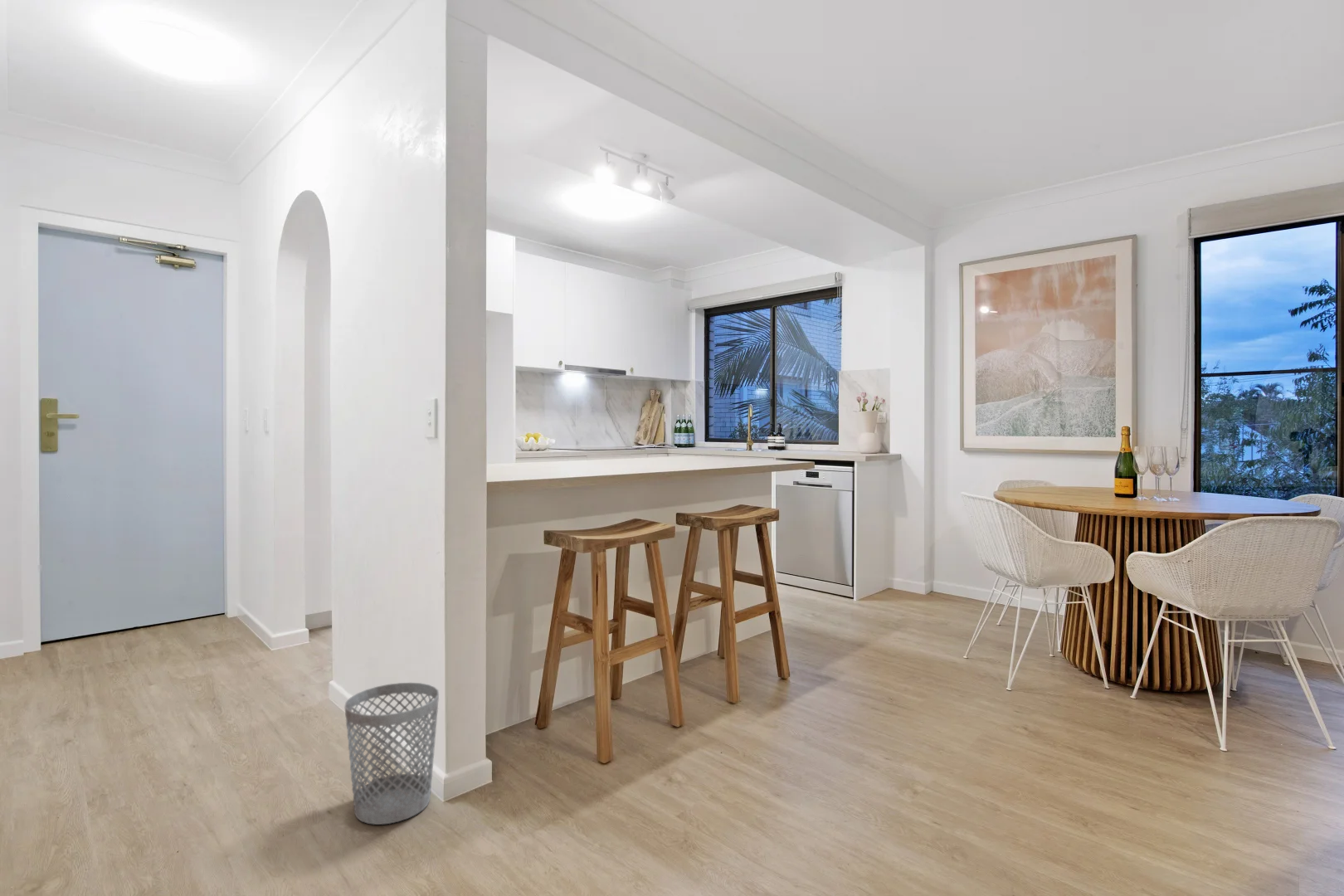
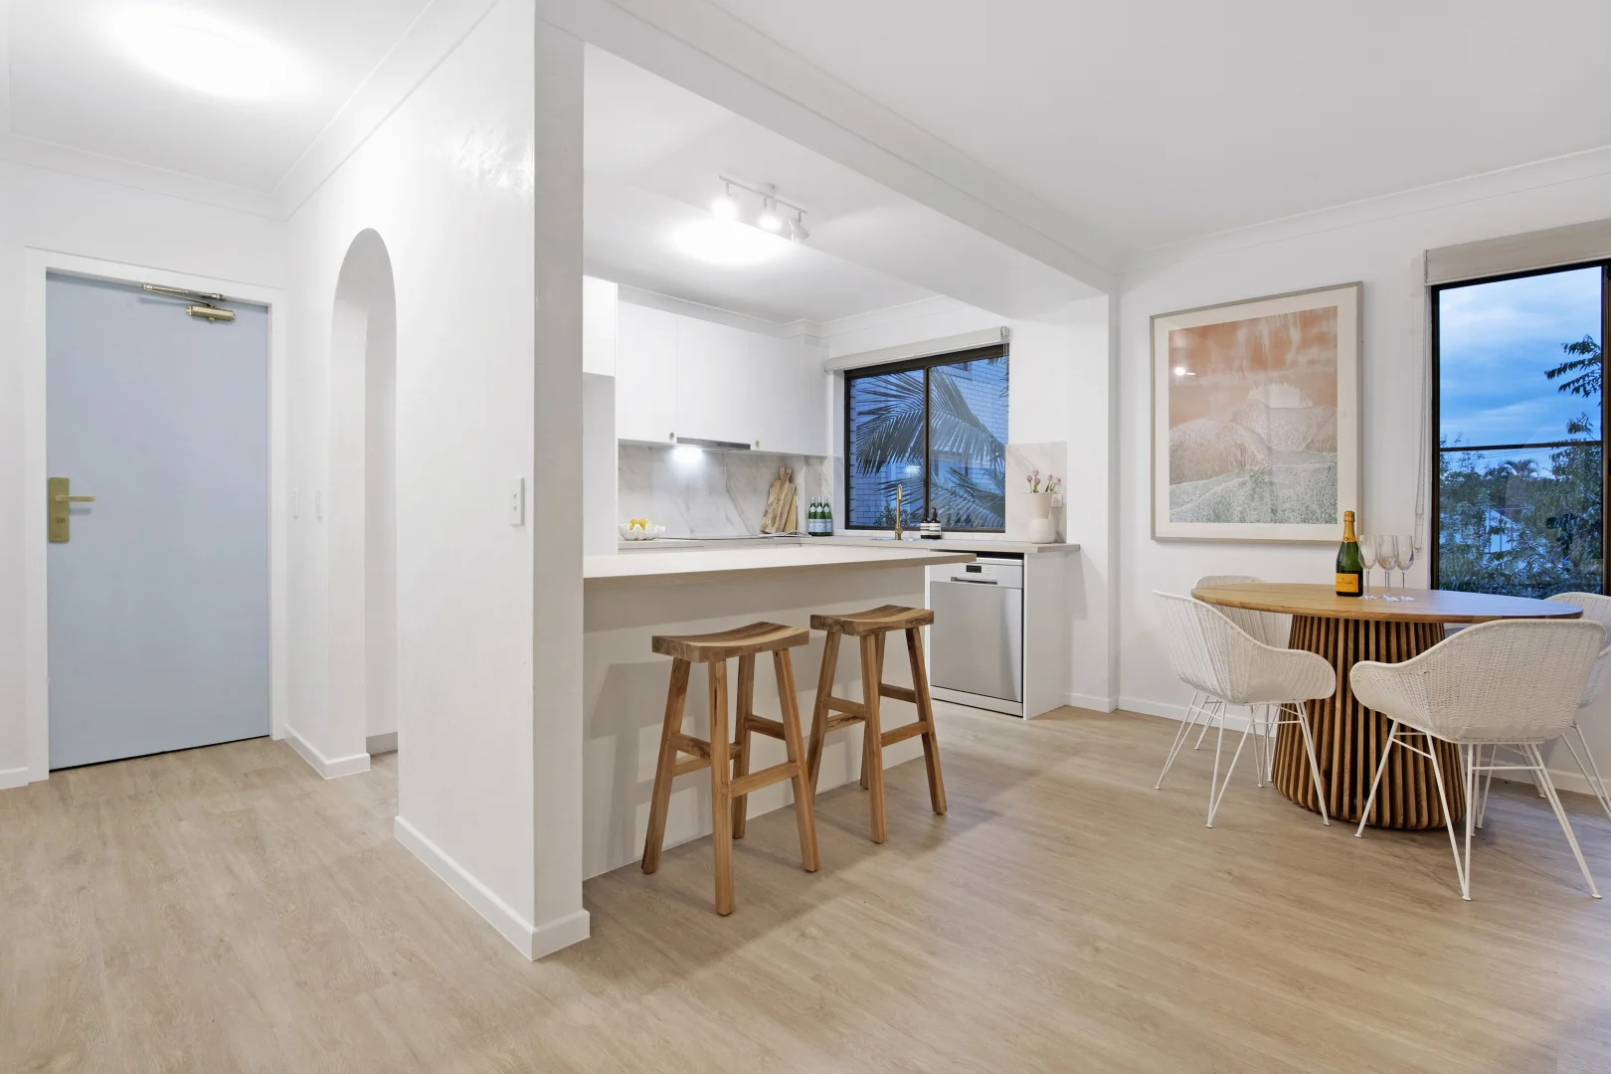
- wastebasket (392, 751)
